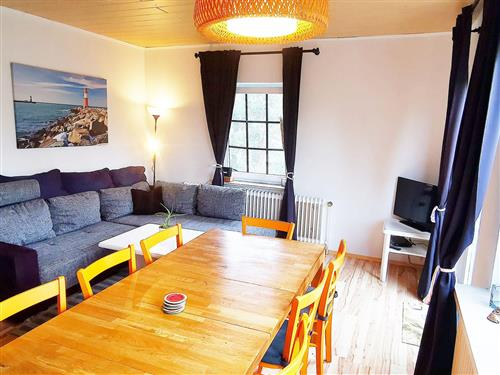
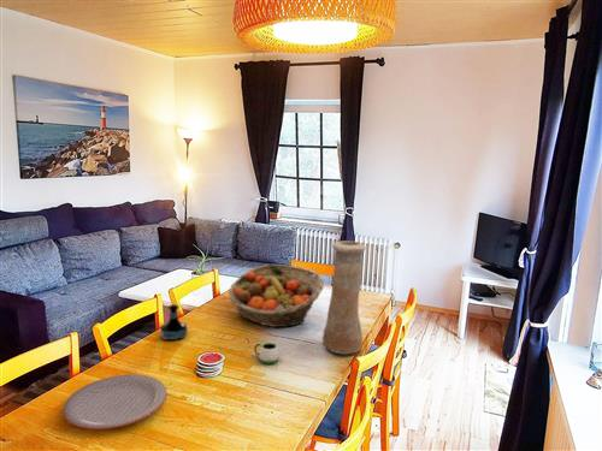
+ vase (344, 296)
+ plate (117, 402)
+ tequila bottle (173, 320)
+ fruit basket (275, 293)
+ mug (264, 351)
